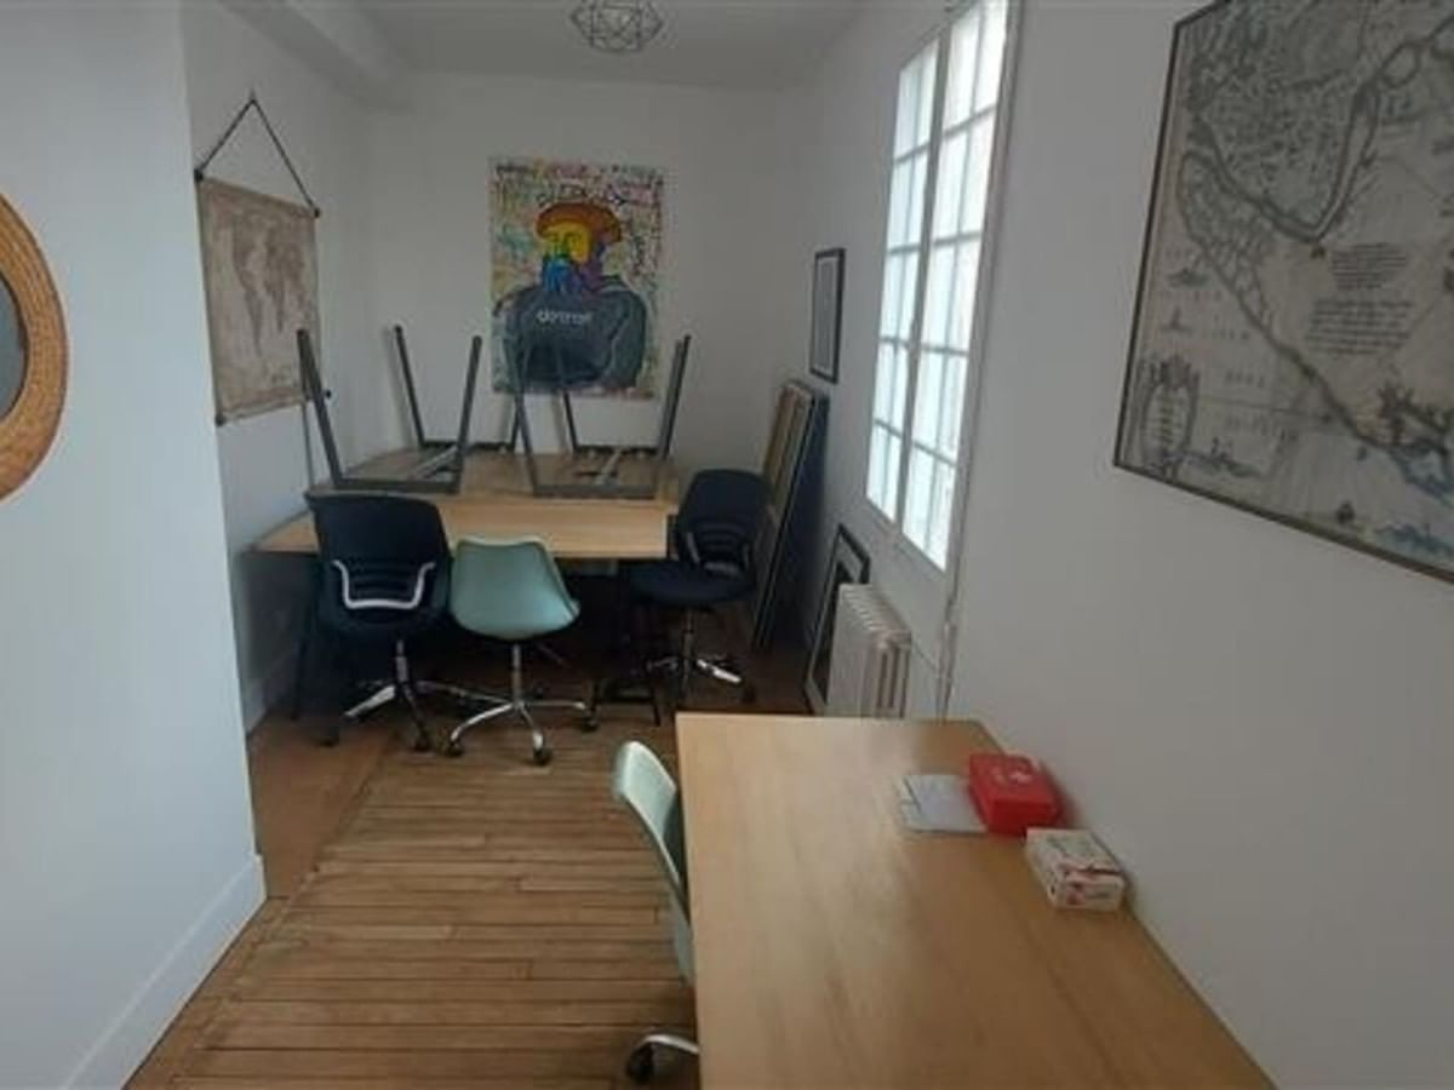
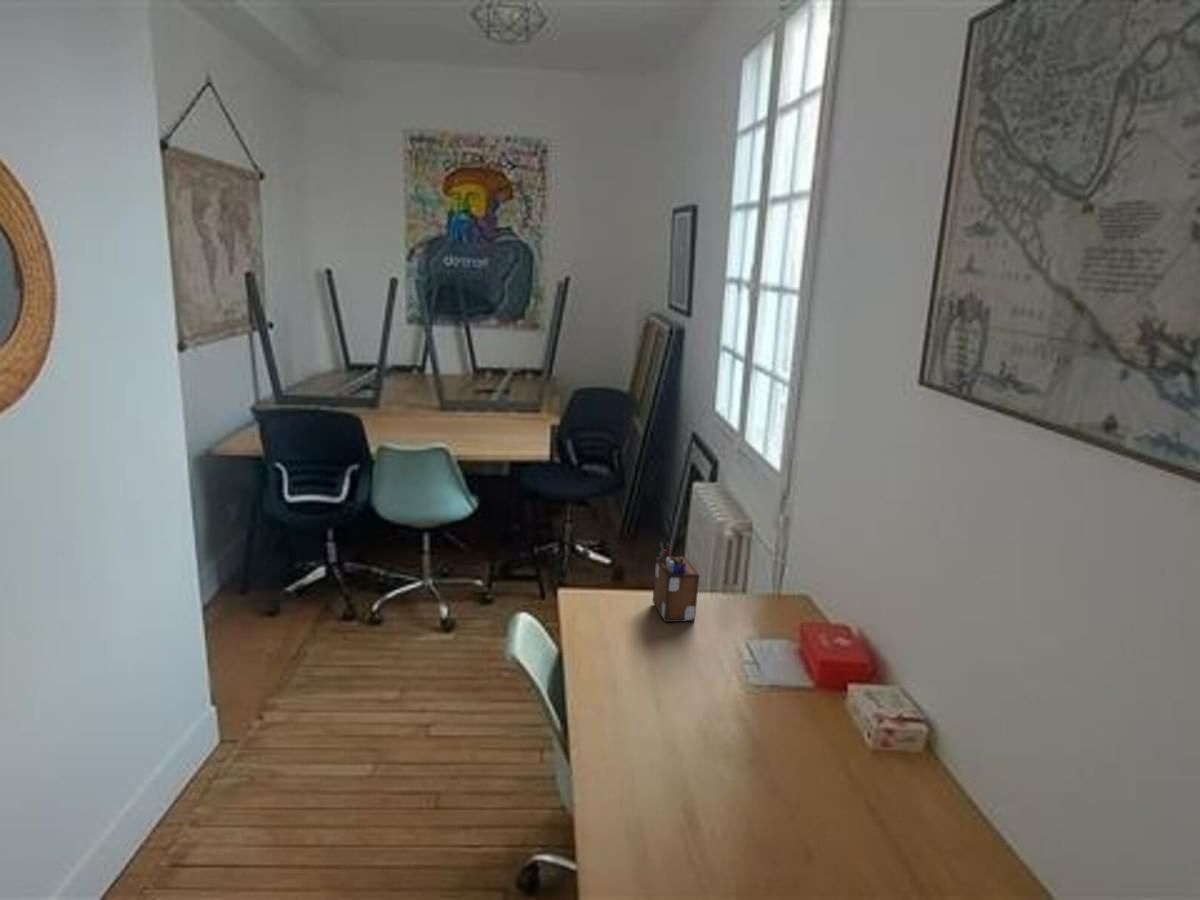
+ desk organizer (675, 579)
